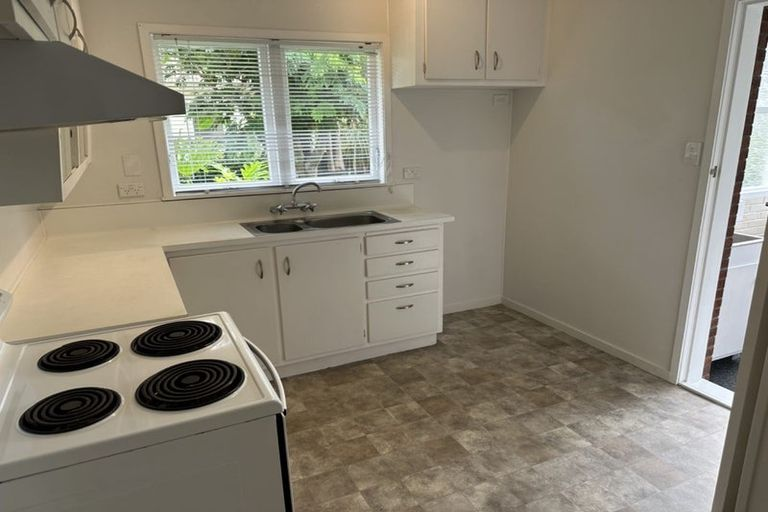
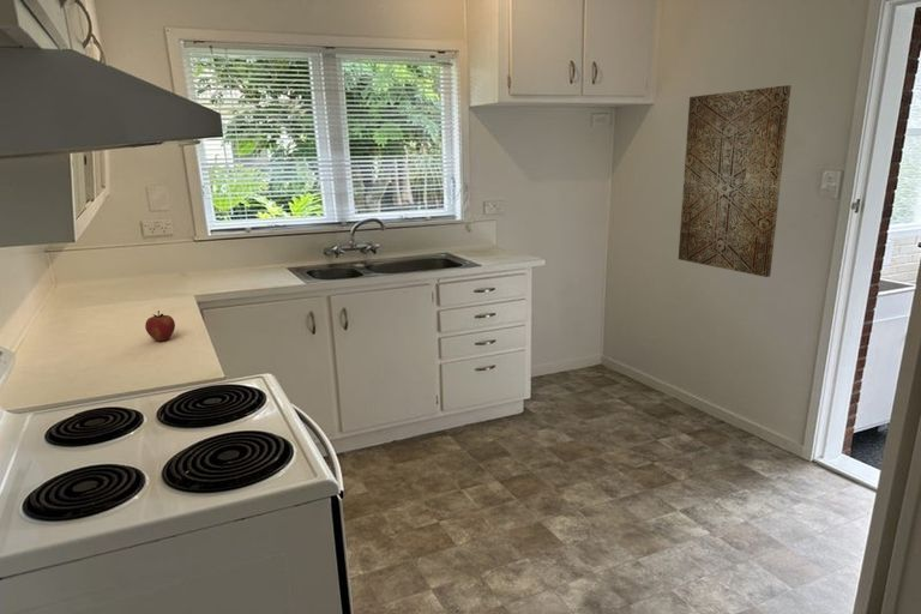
+ wall art (728, 182)
+ apple (159, 325)
